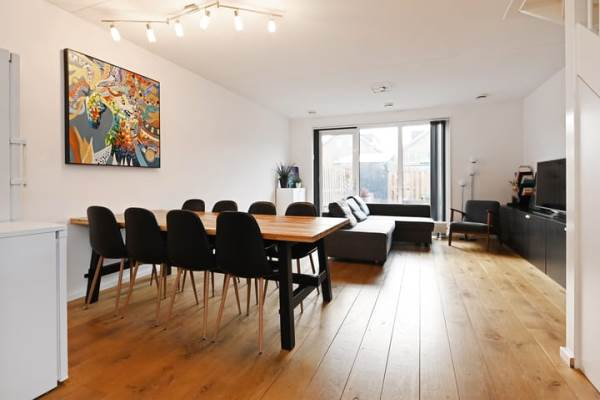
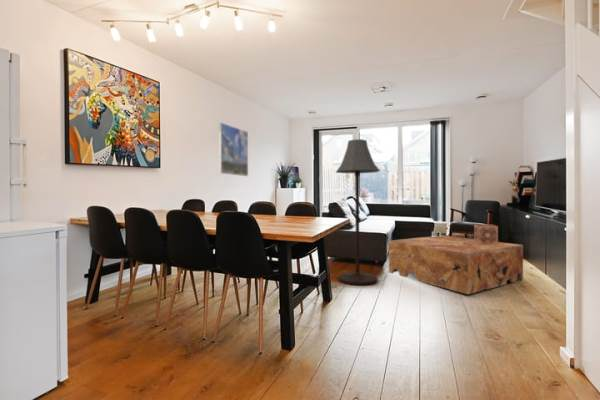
+ decorative box (485, 233)
+ floor lamp (357, 210)
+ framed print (234, 151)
+ coffee table (452, 259)
